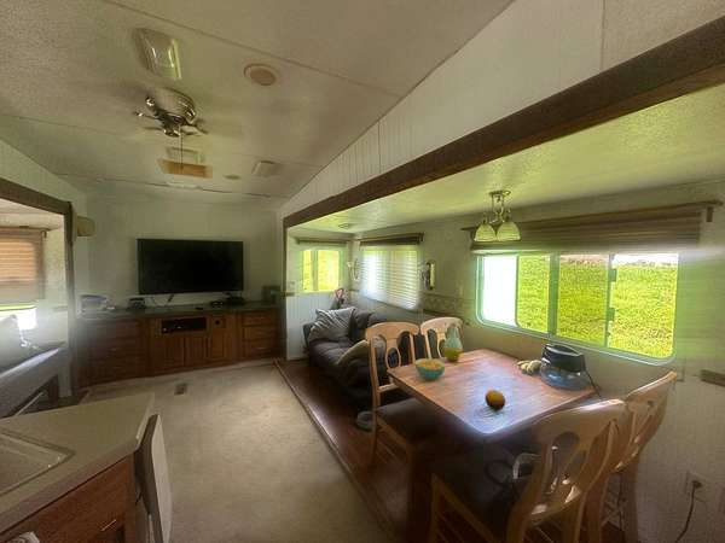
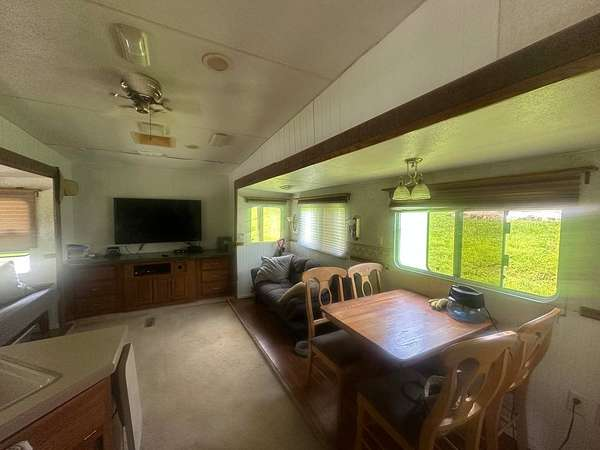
- cereal bowl (429, 370)
- fruit (494, 399)
- bottle (452, 341)
